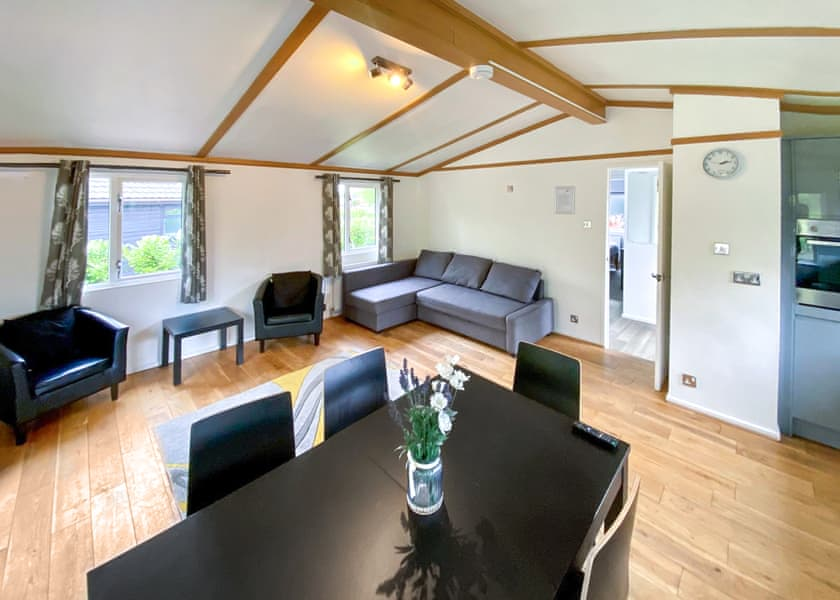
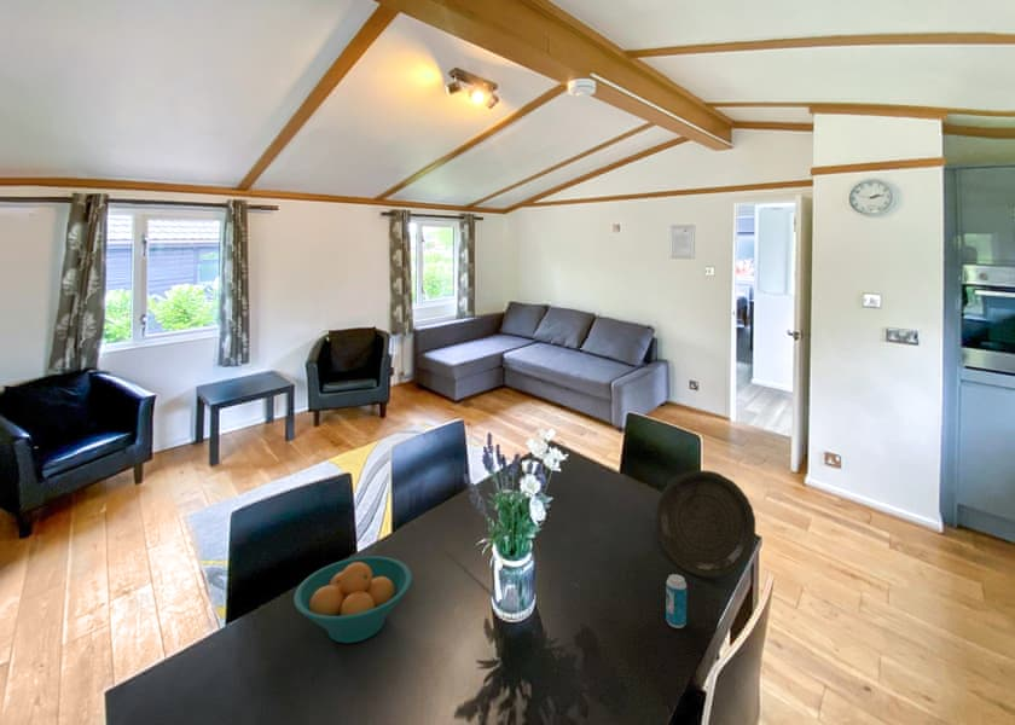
+ beverage can (675, 601)
+ fruit bowl (355, 594)
+ plate (702, 521)
